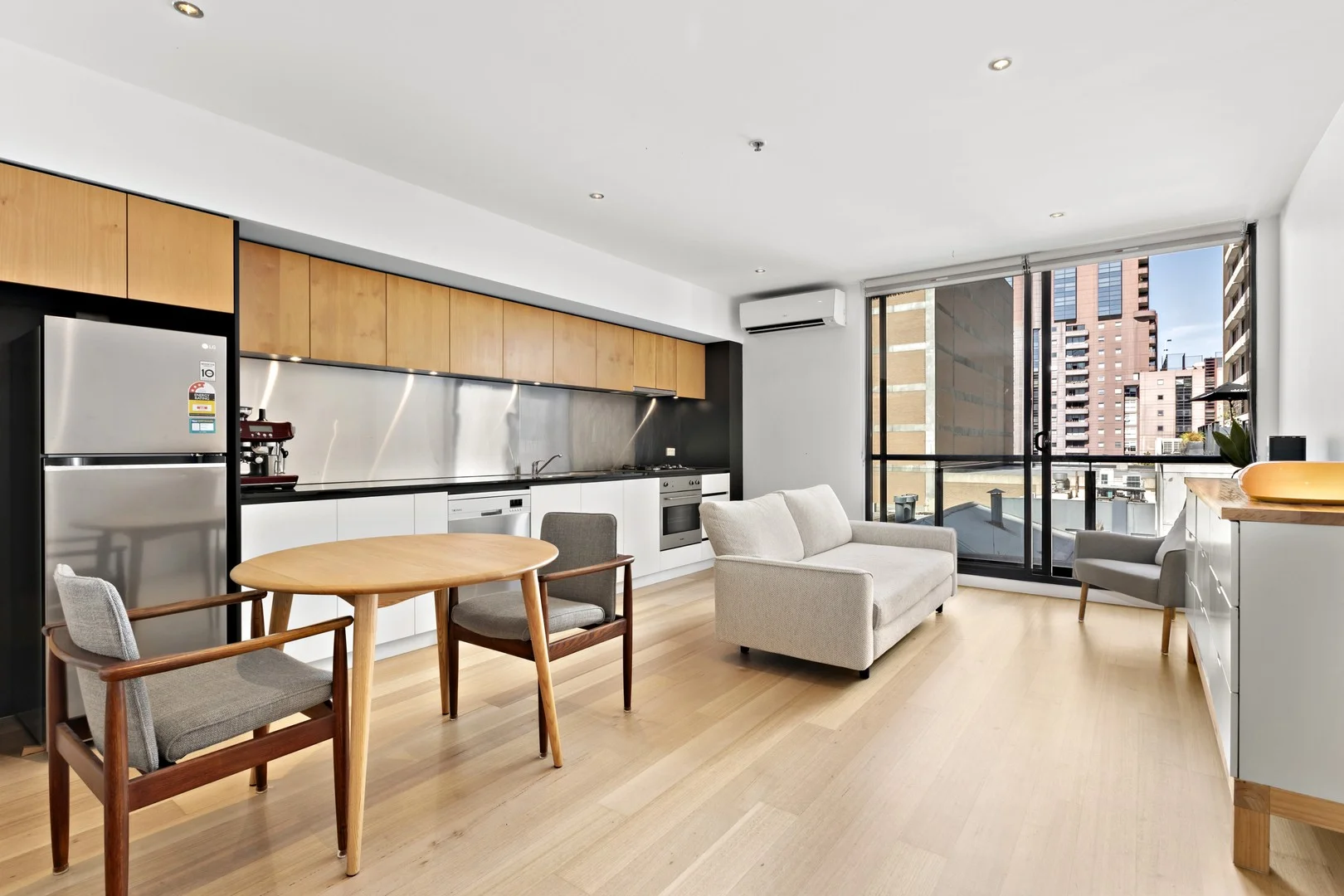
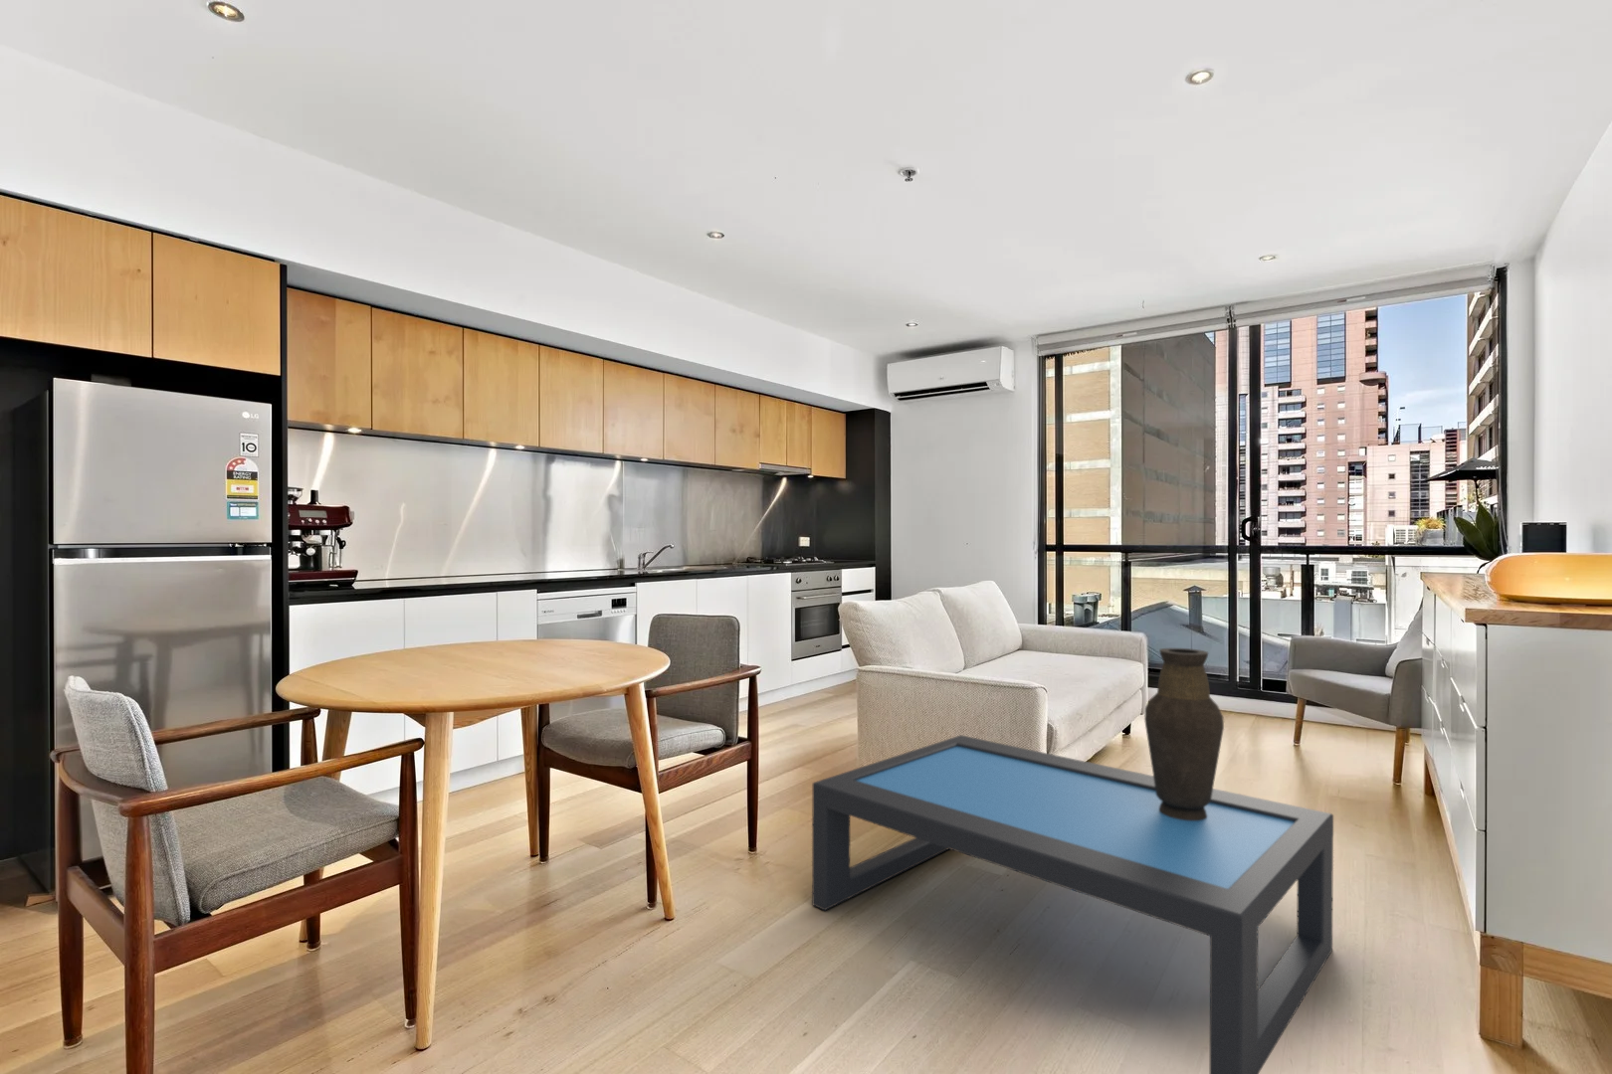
+ coffee table (1057, 861)
+ vase (1183, 726)
